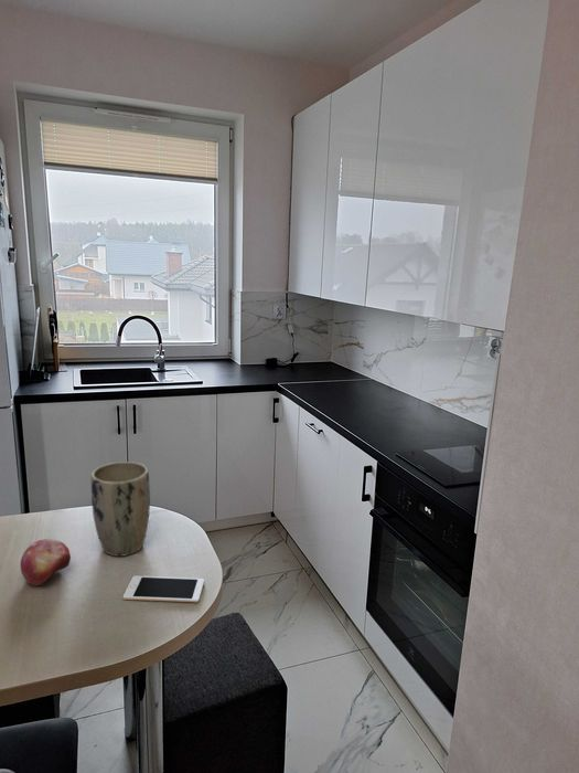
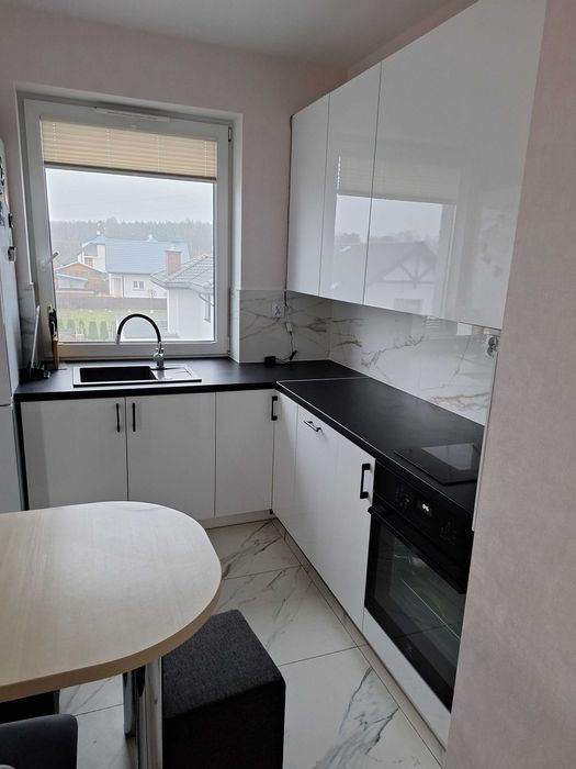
- plant pot (121, 509)
- cell phone (164, 589)
- fruit (45, 559)
